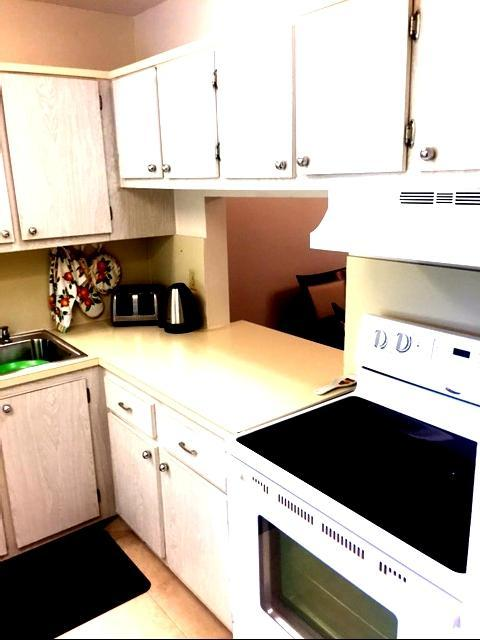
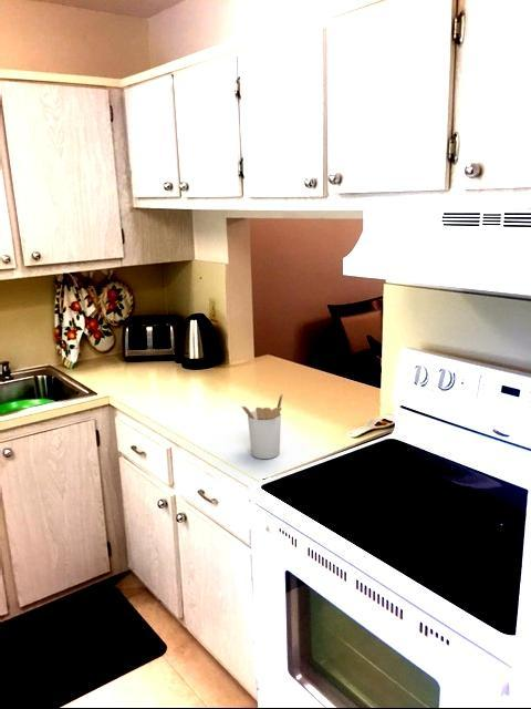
+ utensil holder (266, 427)
